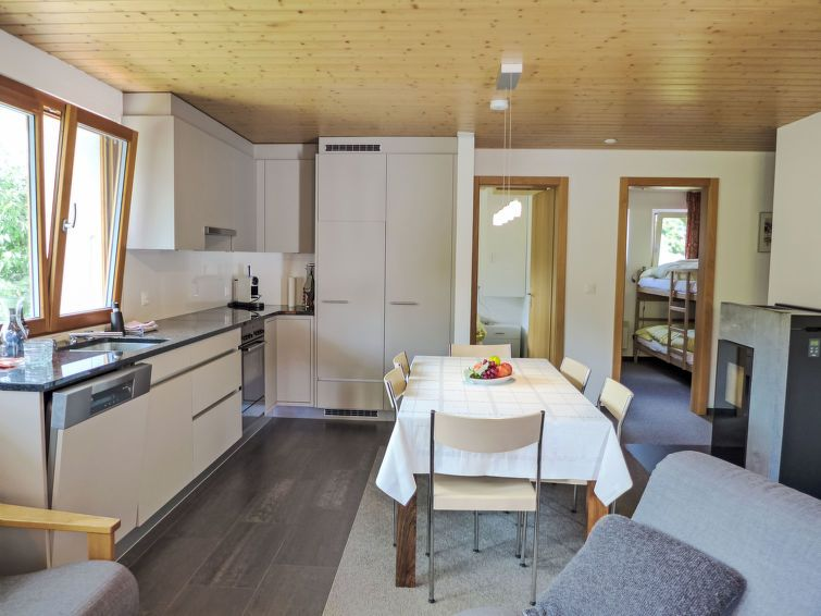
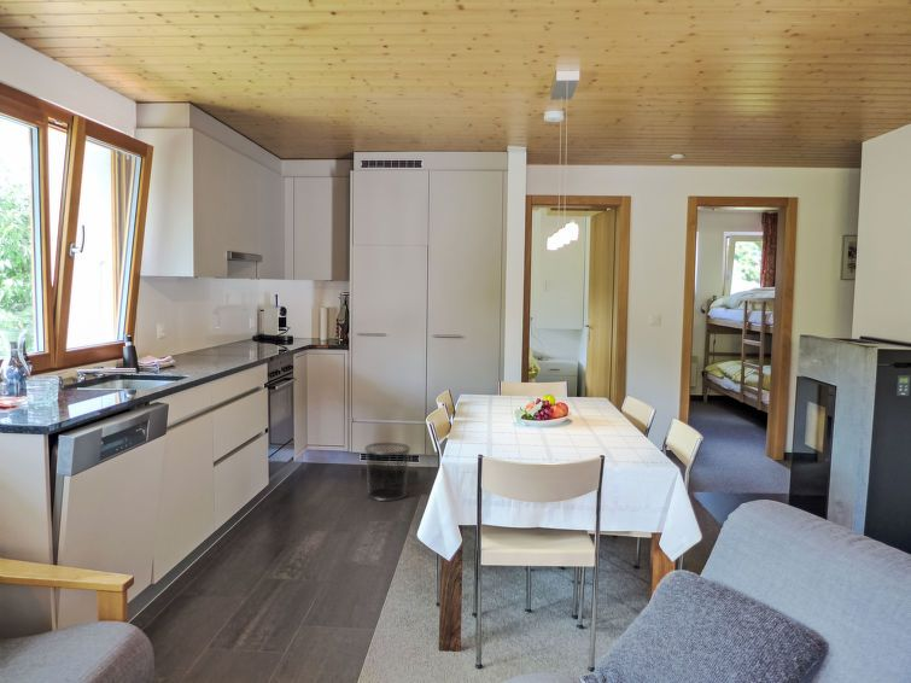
+ waste bin (387, 471)
